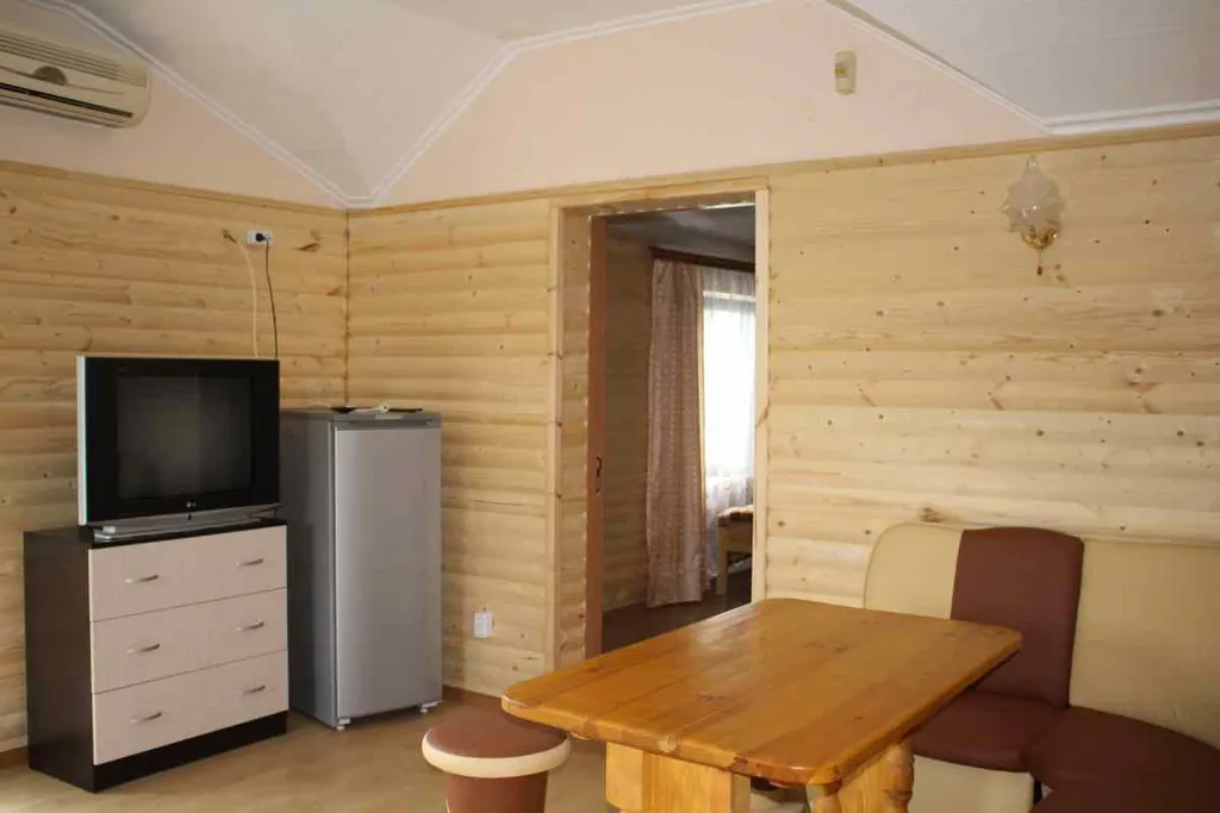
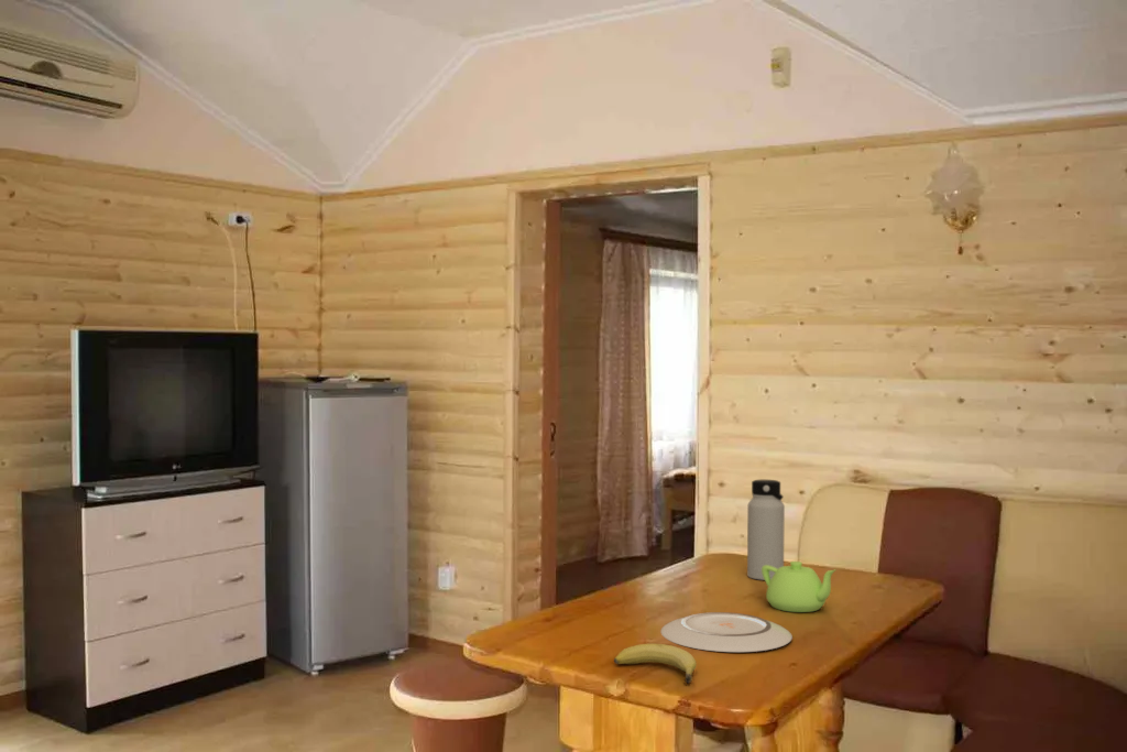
+ water bottle (765, 528)
+ plate (725, 628)
+ fruit (661, 660)
+ teapot (798, 584)
